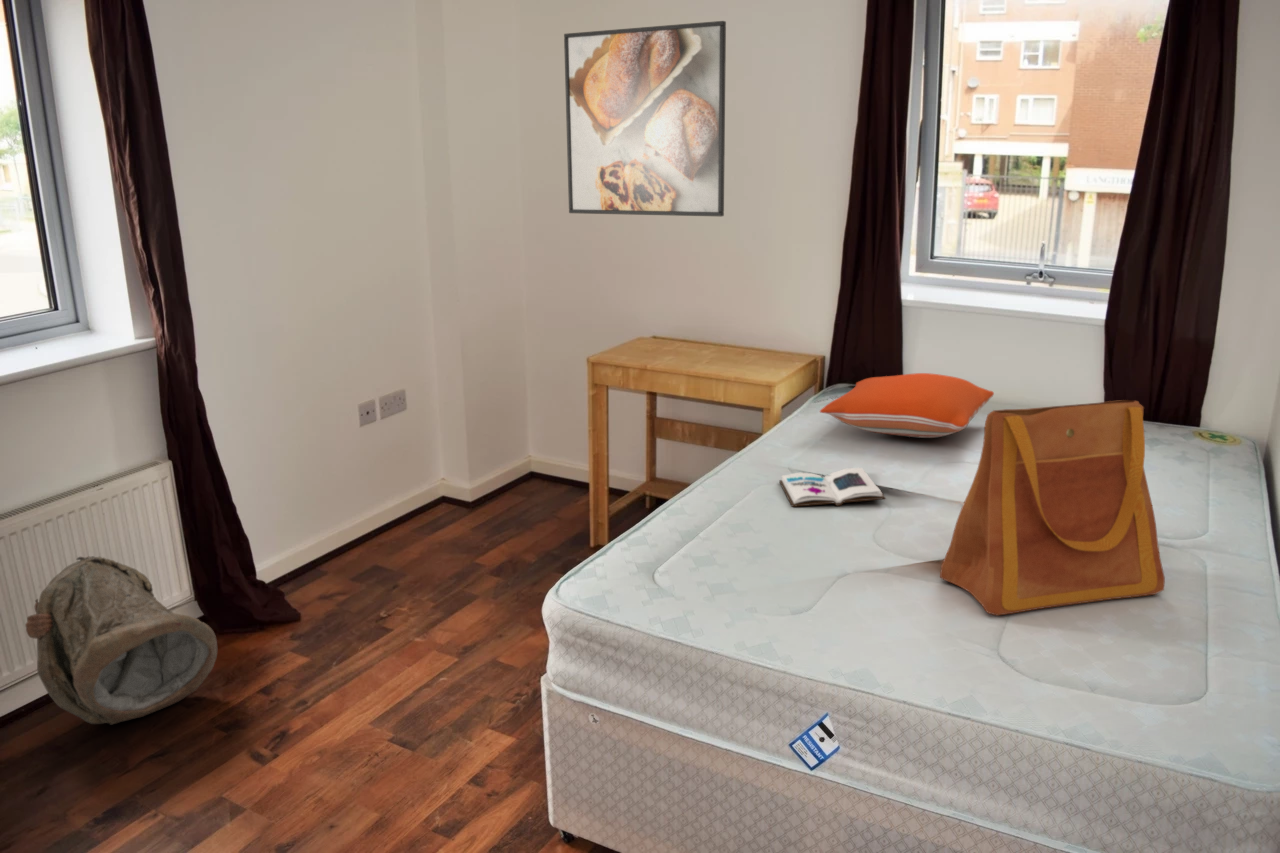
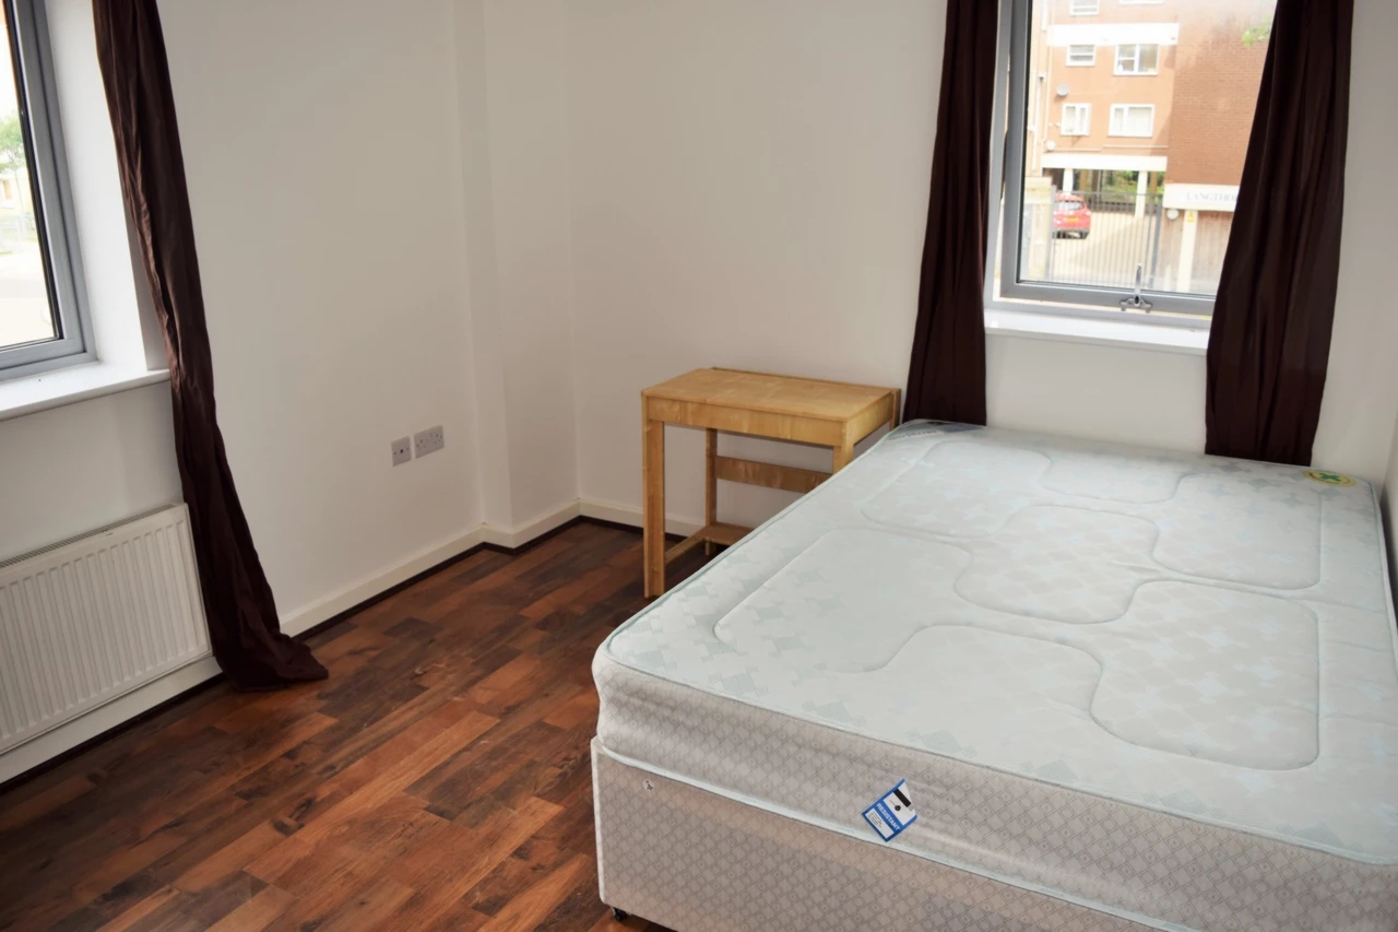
- tote bag (1058, 499)
- book (830, 486)
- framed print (642, 123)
- bag (129, 644)
- pillow (908, 403)
